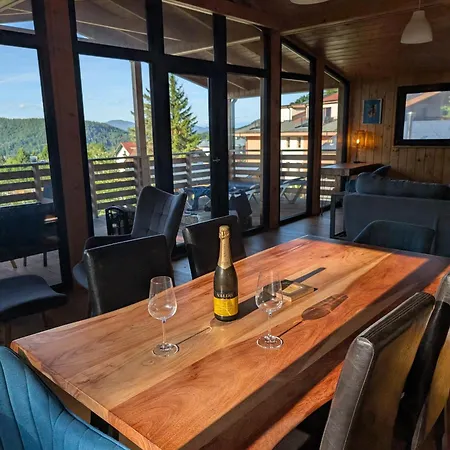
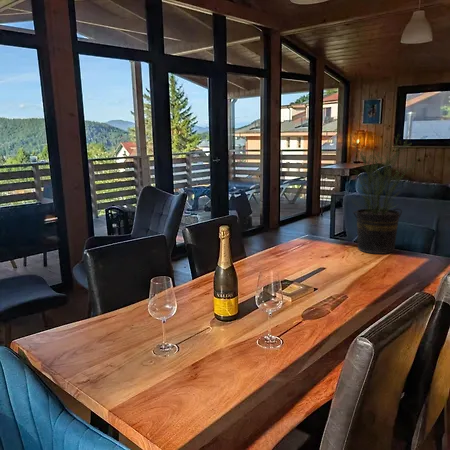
+ potted plant (381, 191)
